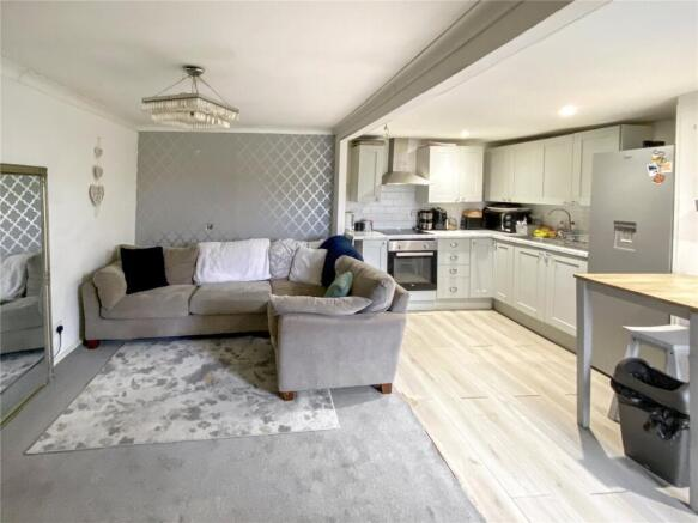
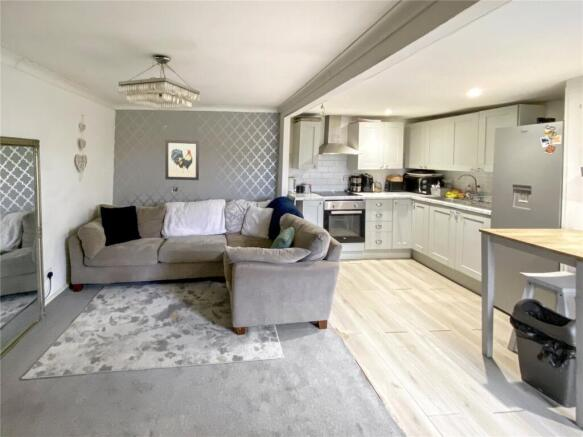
+ wall art (182, 160)
